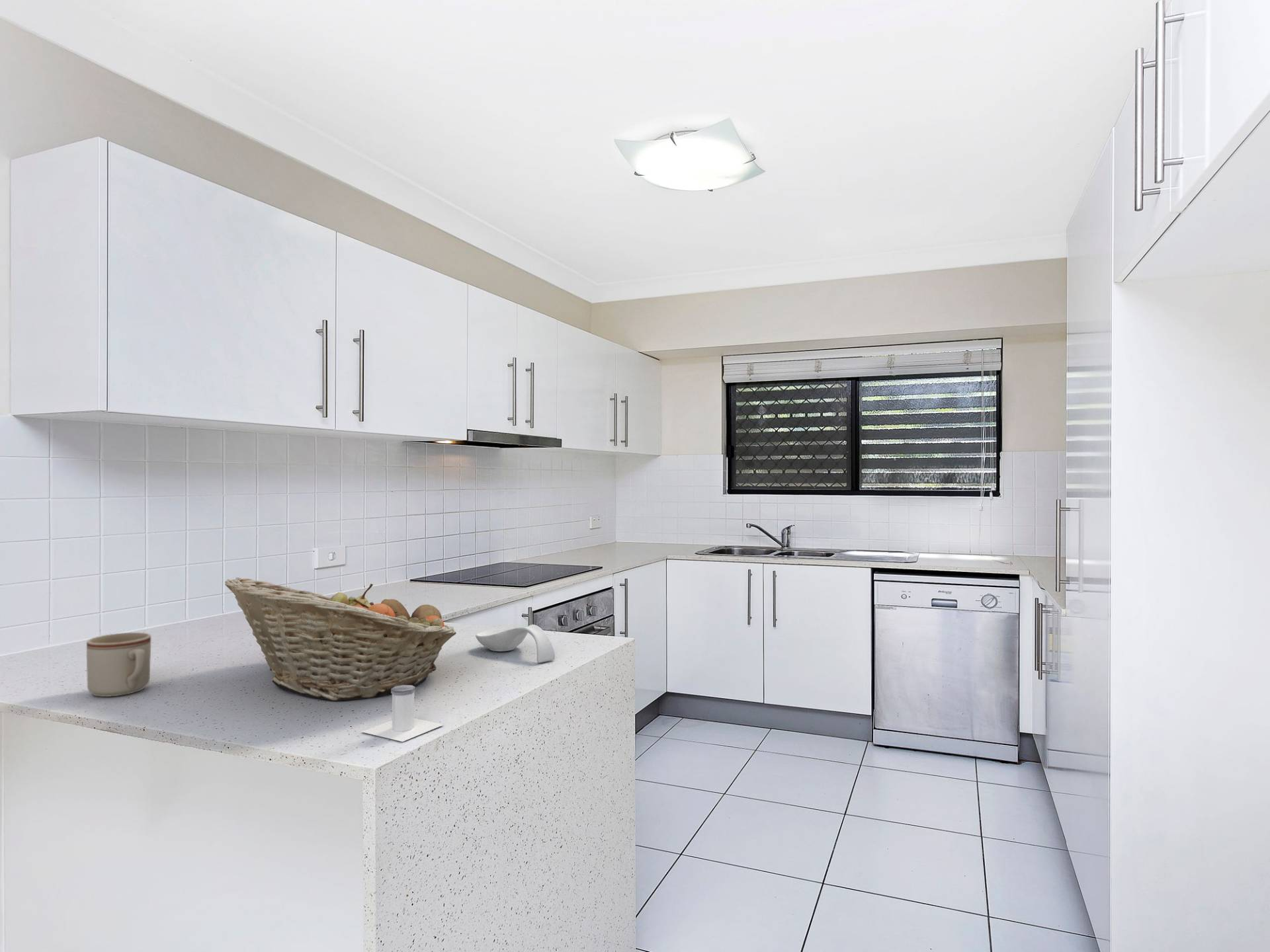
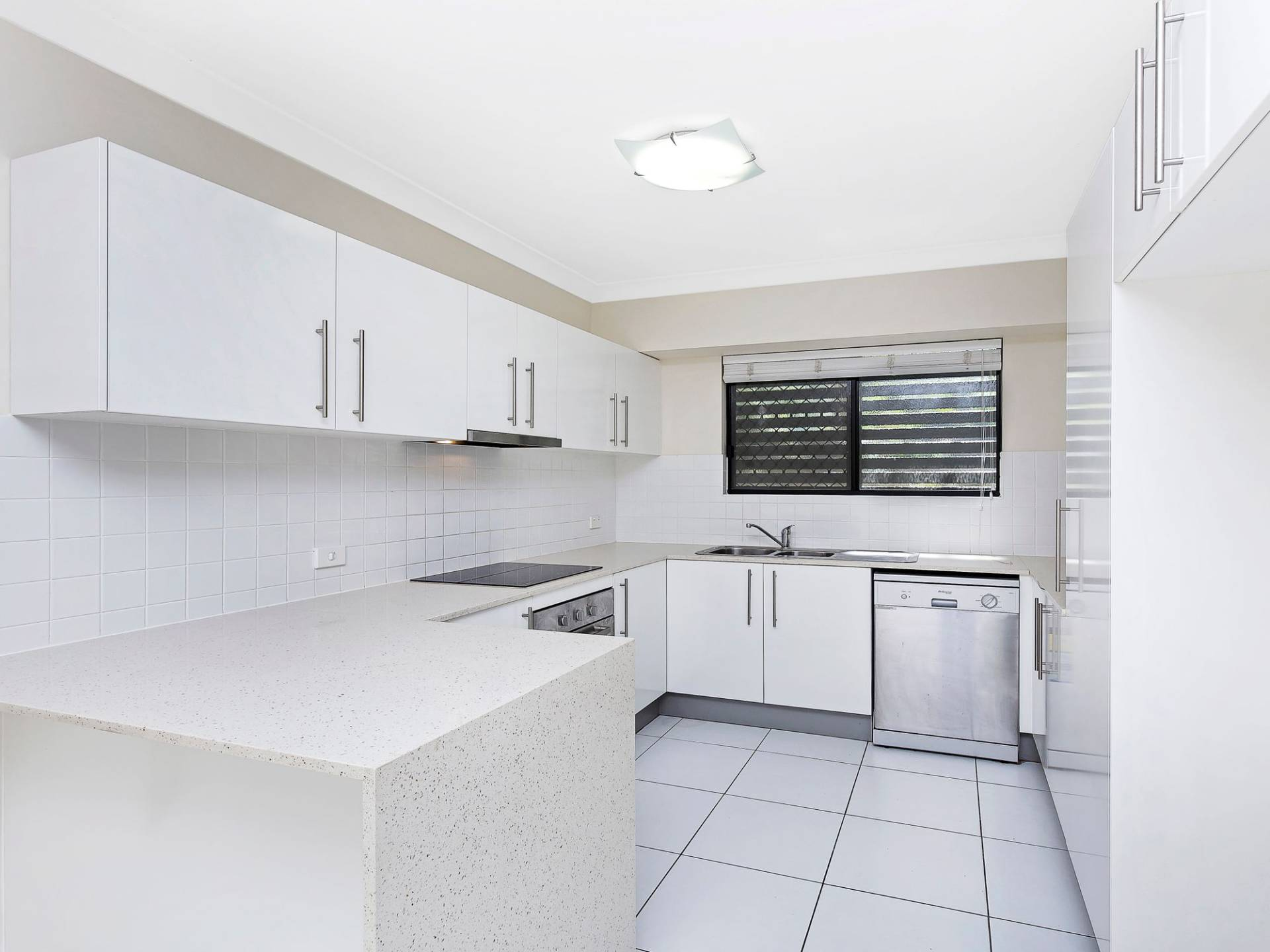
- spoon rest (516, 637)
- fruit basket (341, 626)
- mug (123, 665)
- salt shaker (403, 708)
